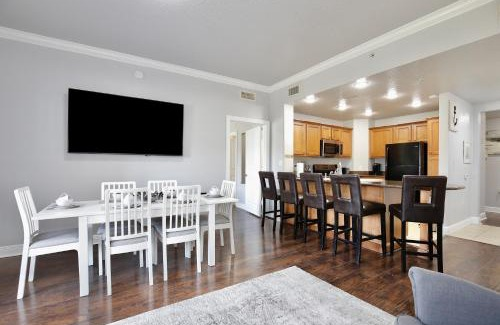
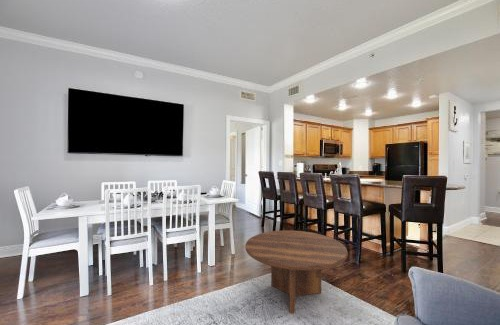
+ coffee table (294, 269)
